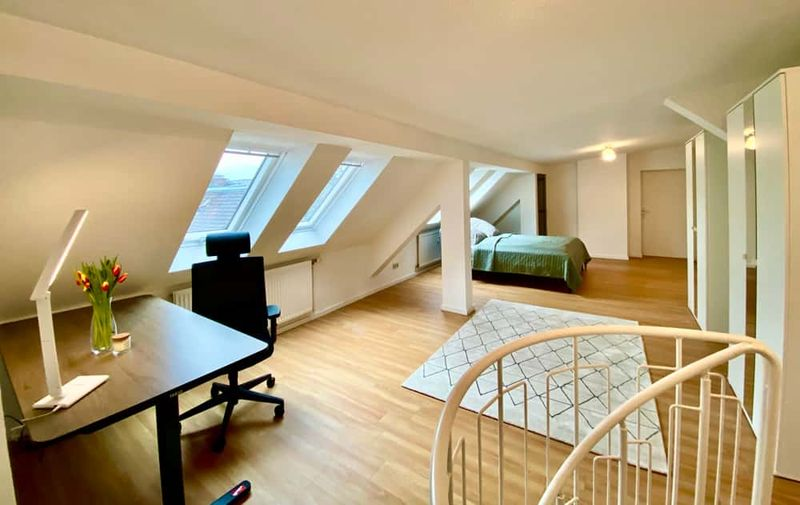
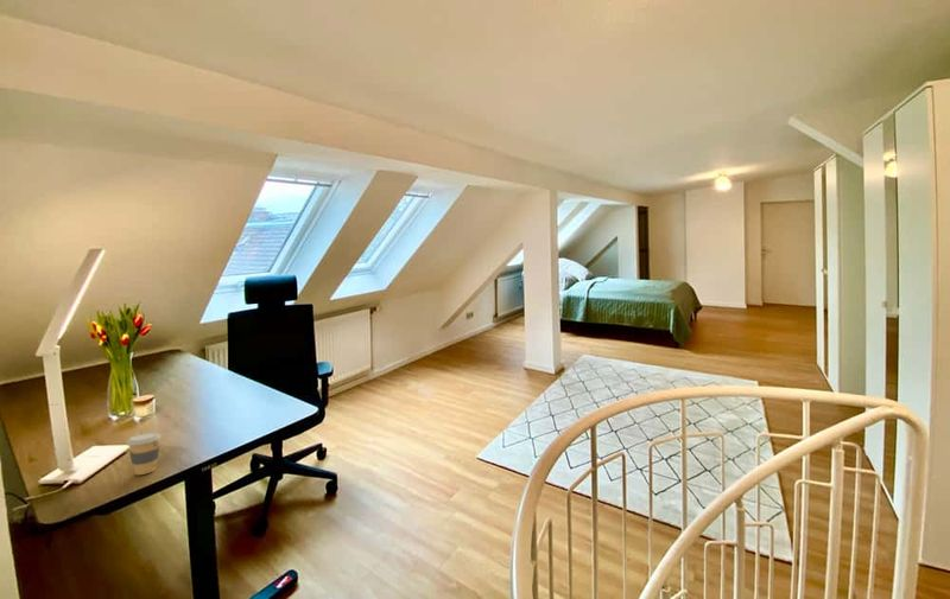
+ coffee cup (144, 453)
